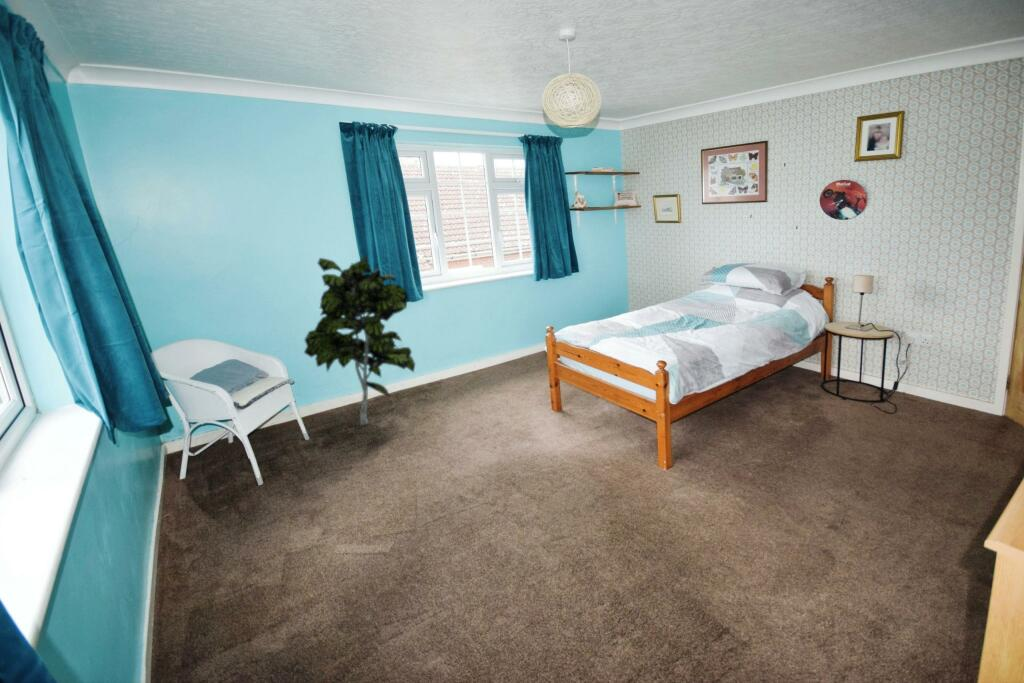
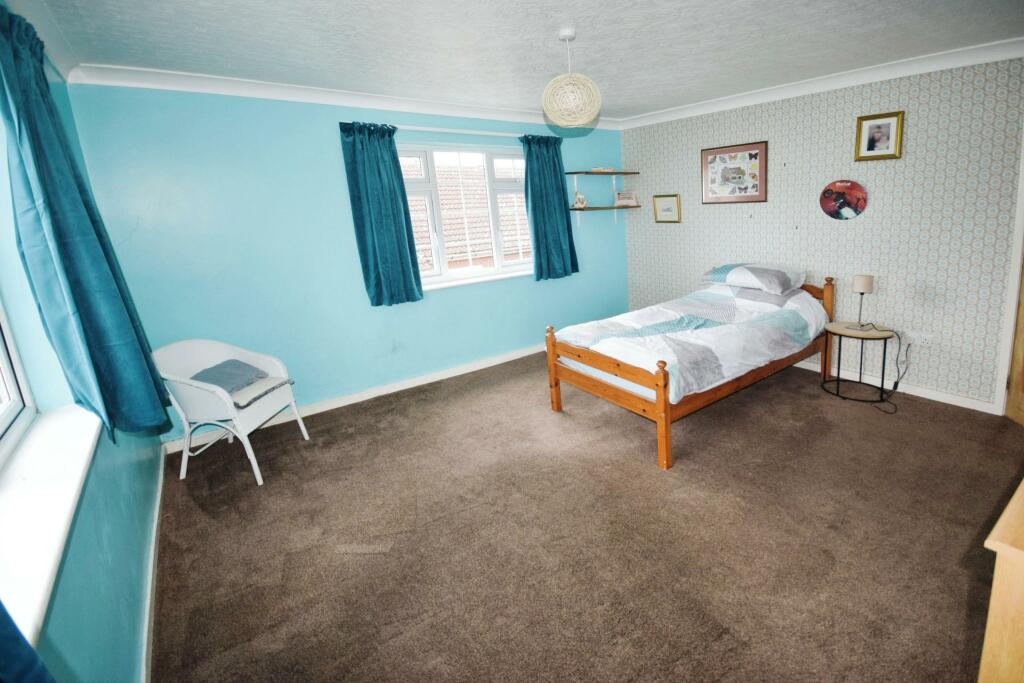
- indoor plant (357, 340)
